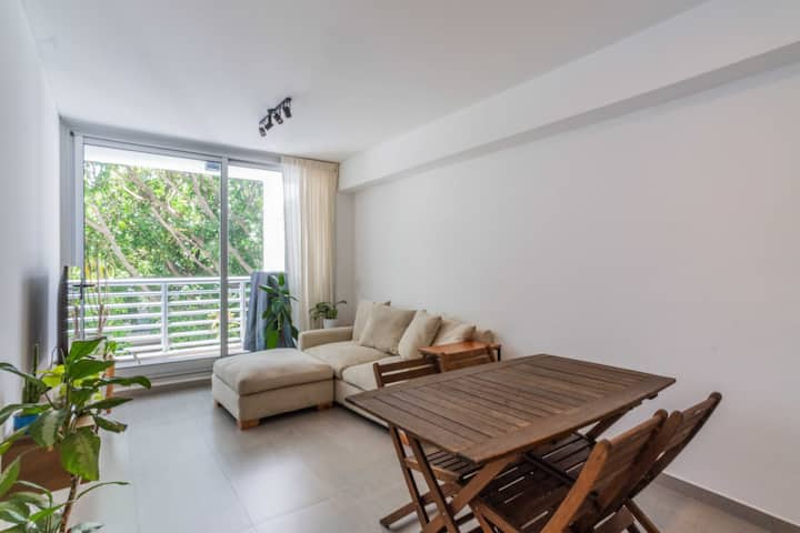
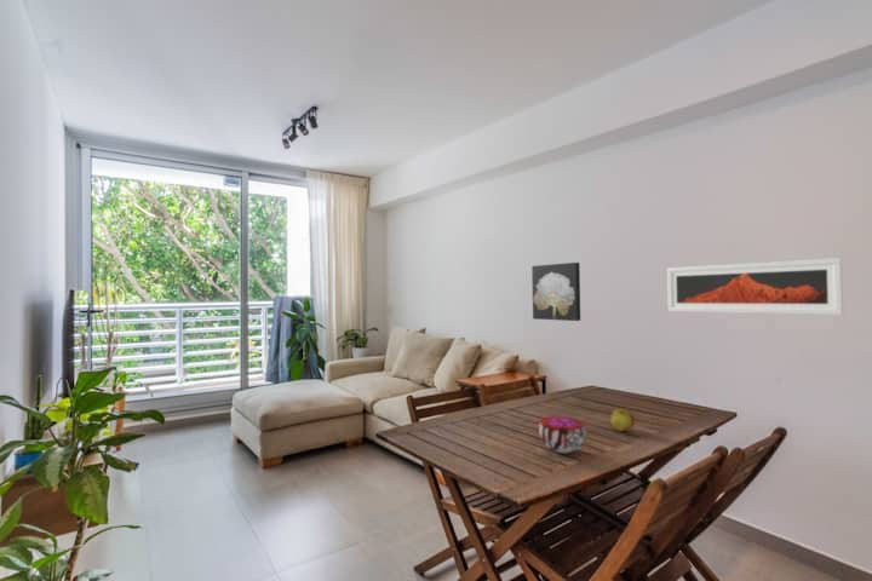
+ decorative bowl (562, 436)
+ wall art (555, 292)
+ apple (621, 419)
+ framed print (742, 288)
